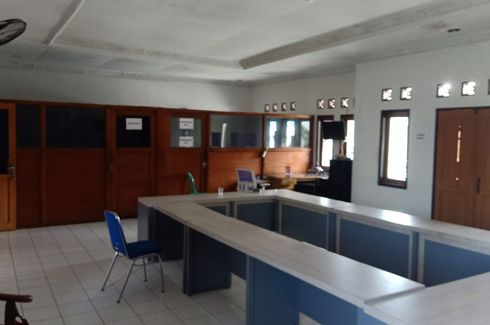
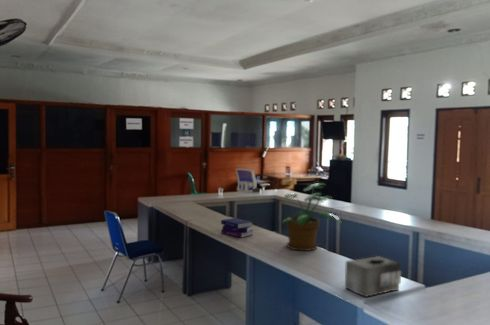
+ book (237, 227)
+ potted plant (312, 216)
+ tissue box (373, 274)
